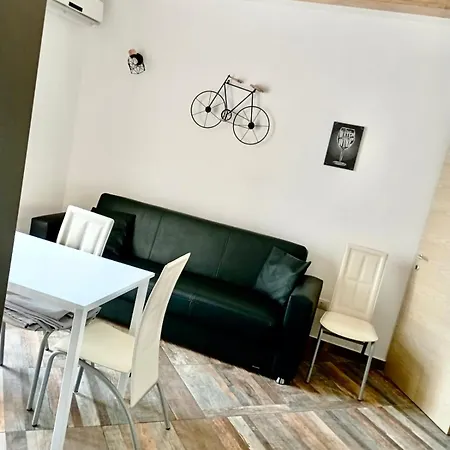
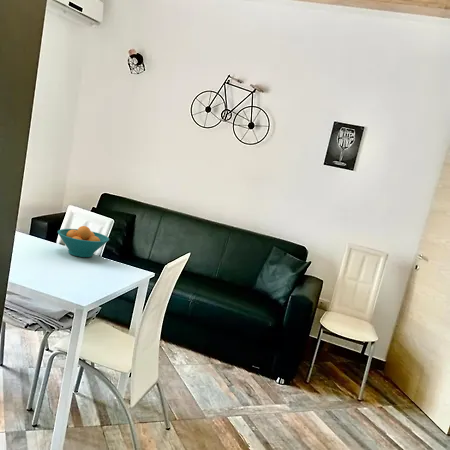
+ fruit bowl (82, 240)
